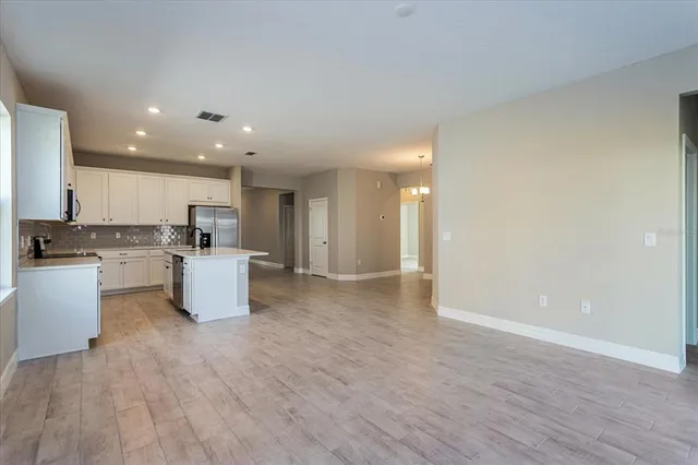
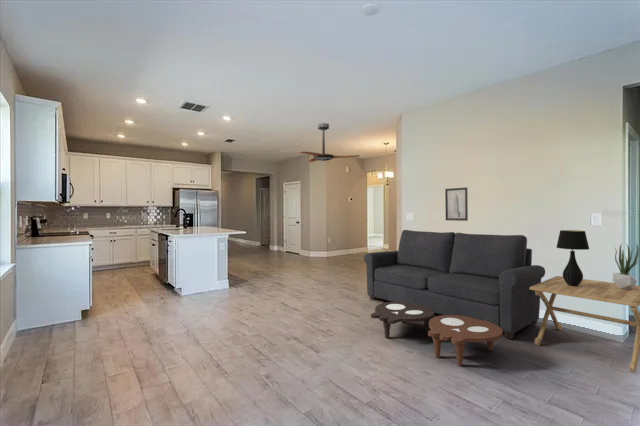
+ side table (590, 316)
+ wall art (456, 204)
+ table lamp (572, 257)
+ potted plant (626, 265)
+ ceiling fan (324, 142)
+ coffee table (427, 329)
+ sofa (444, 271)
